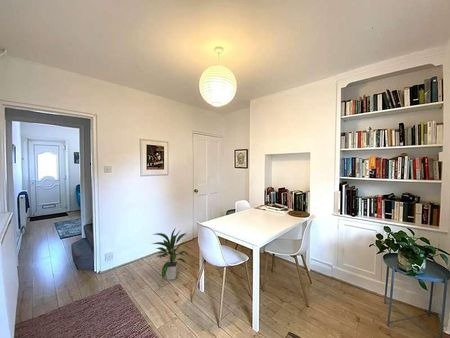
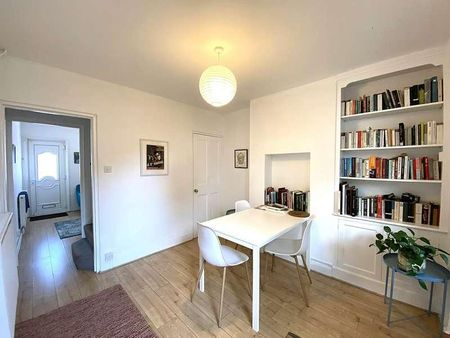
- indoor plant (170, 253)
